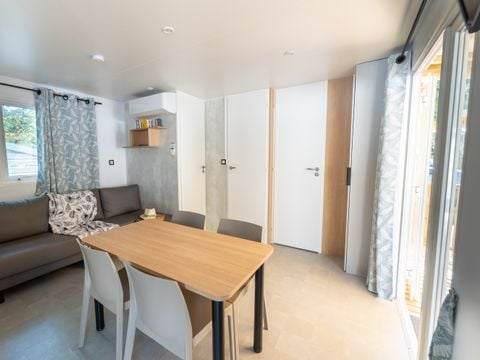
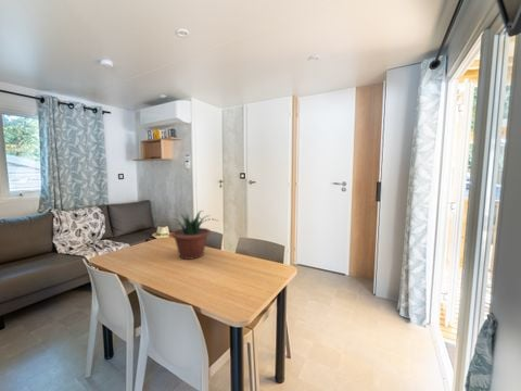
+ potted plant (195, 234)
